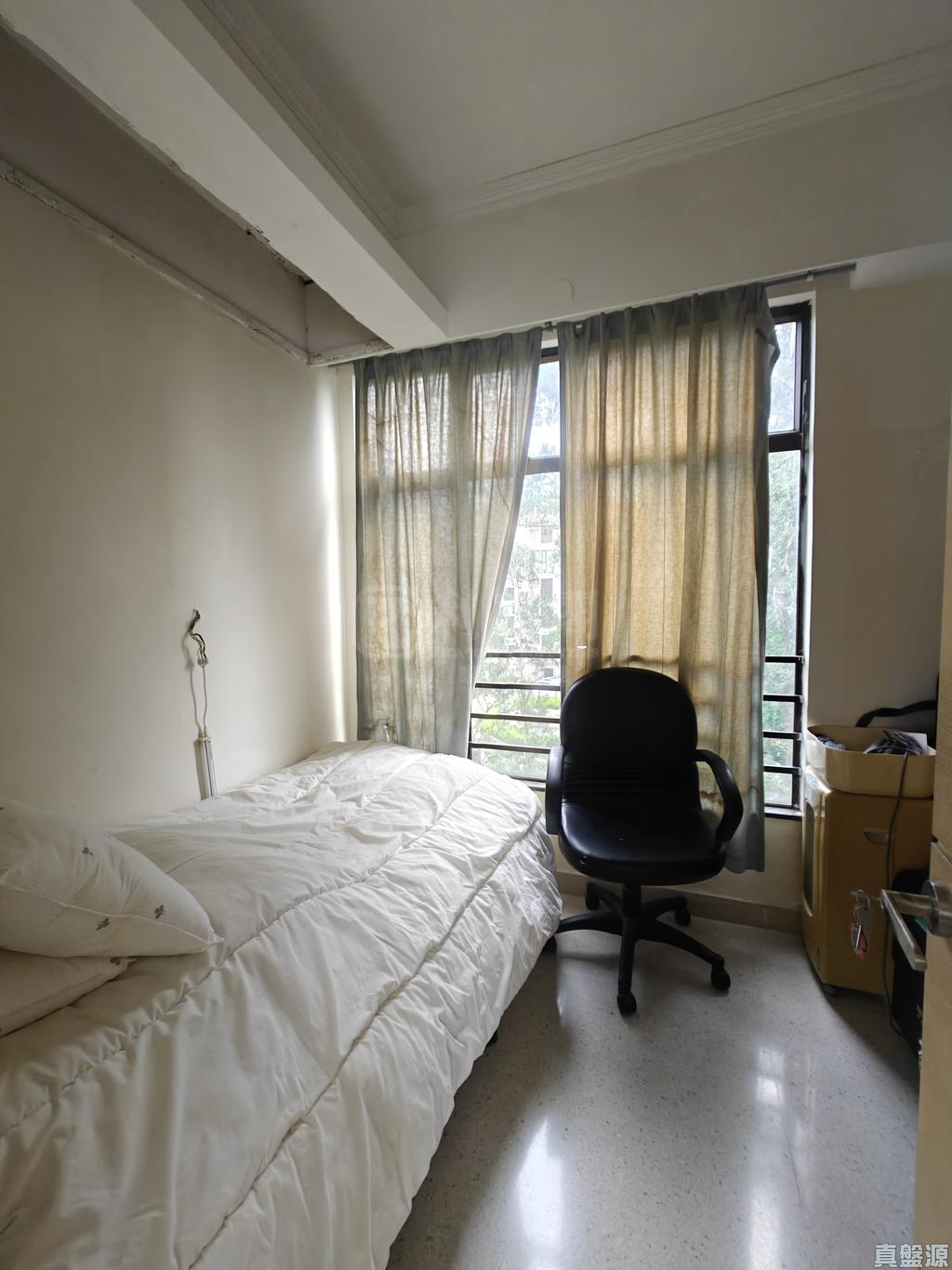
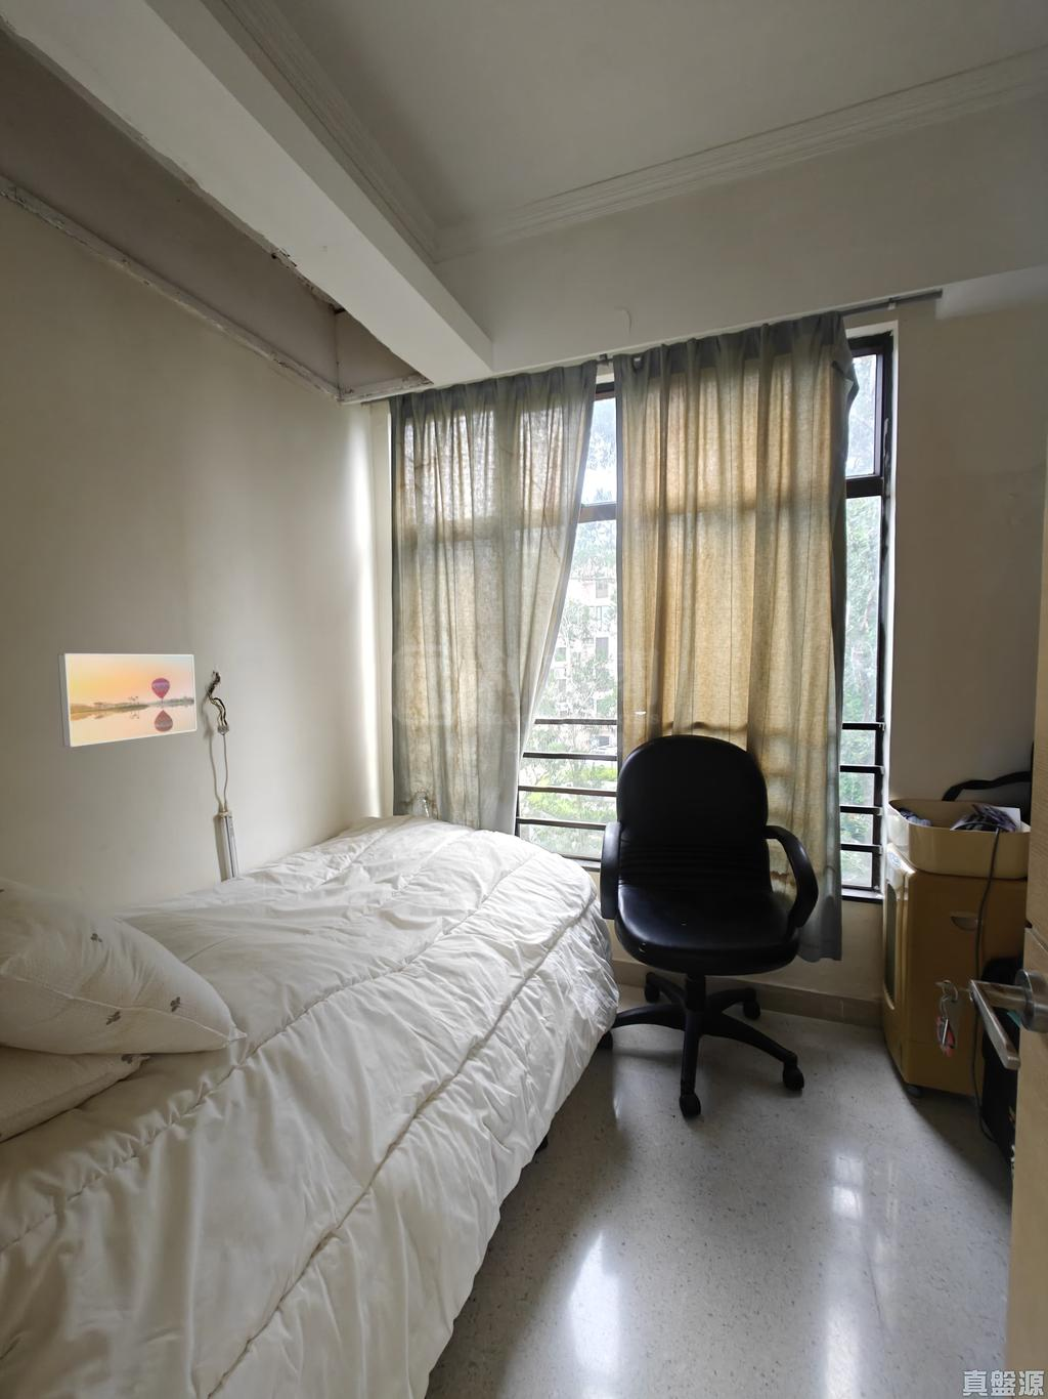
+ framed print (134, 695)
